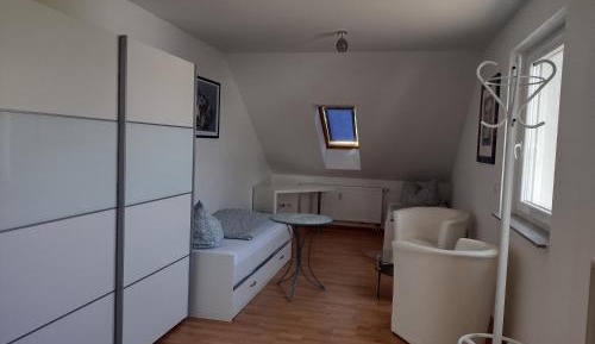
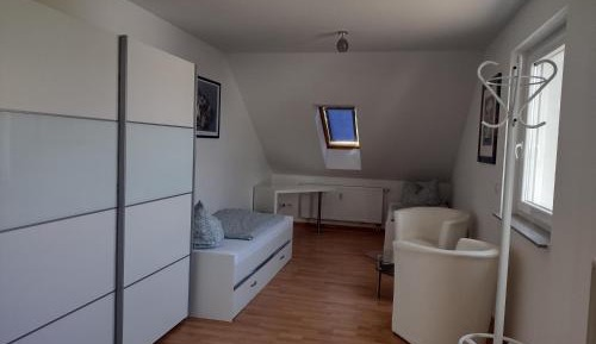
- side table (299, 254)
